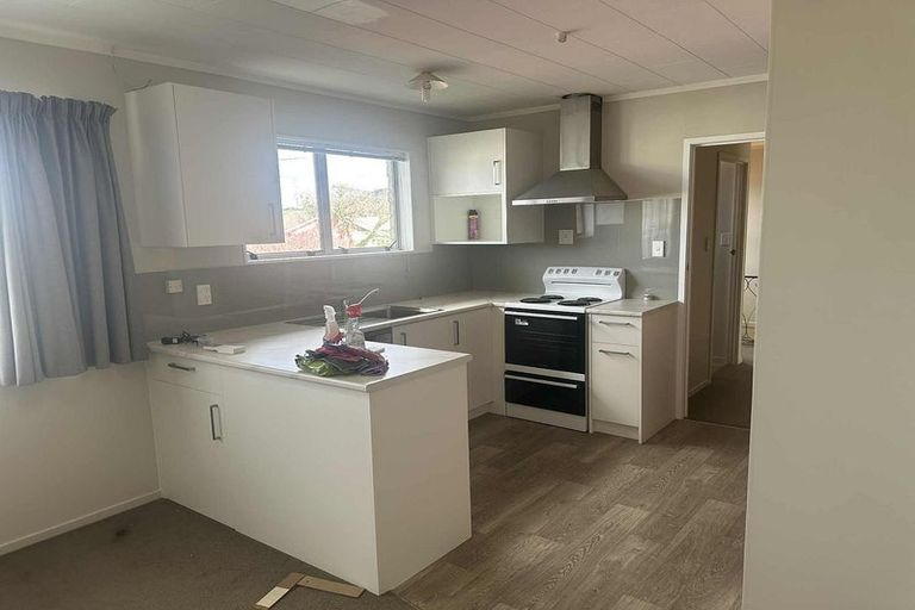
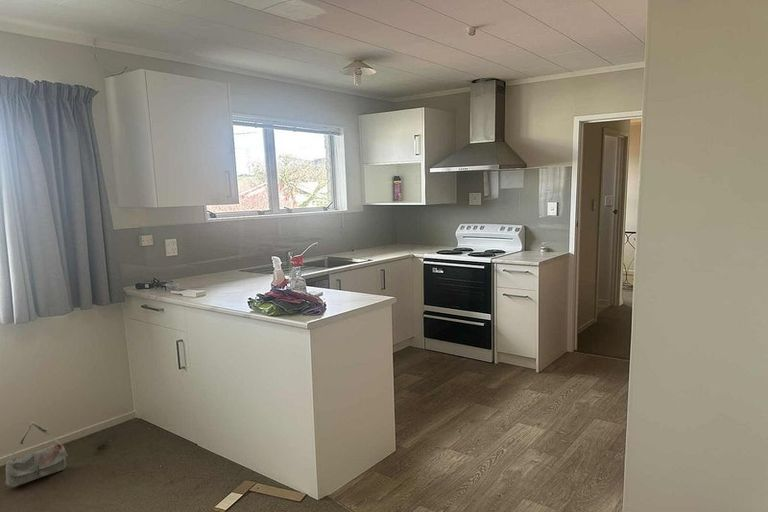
+ bag (36, 451)
